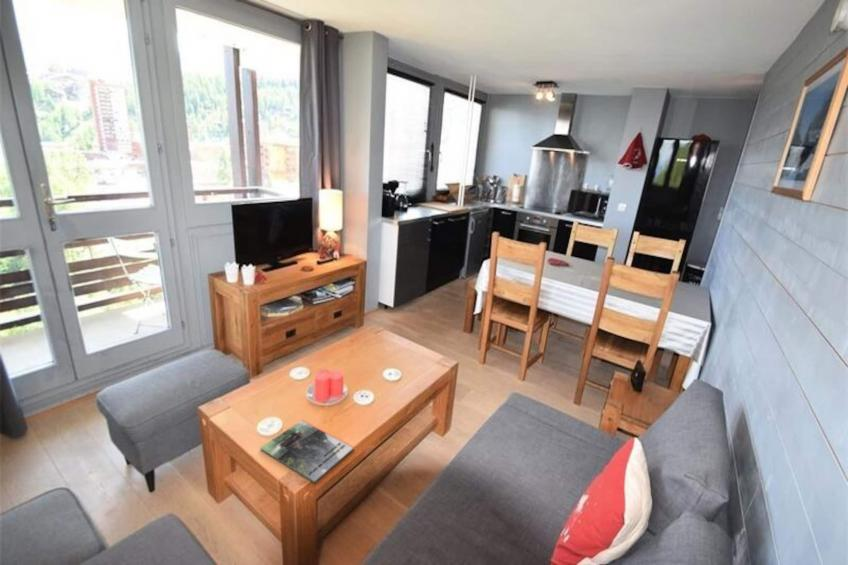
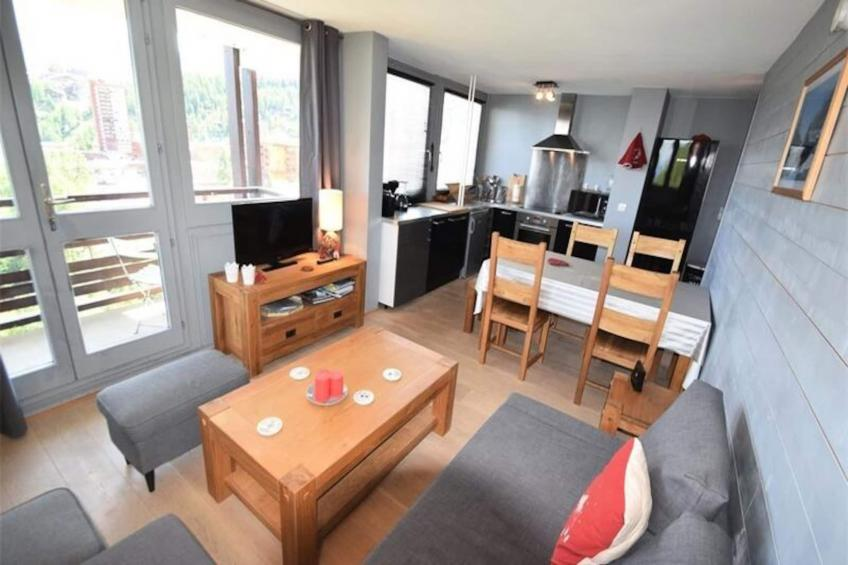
- magazine (307, 448)
